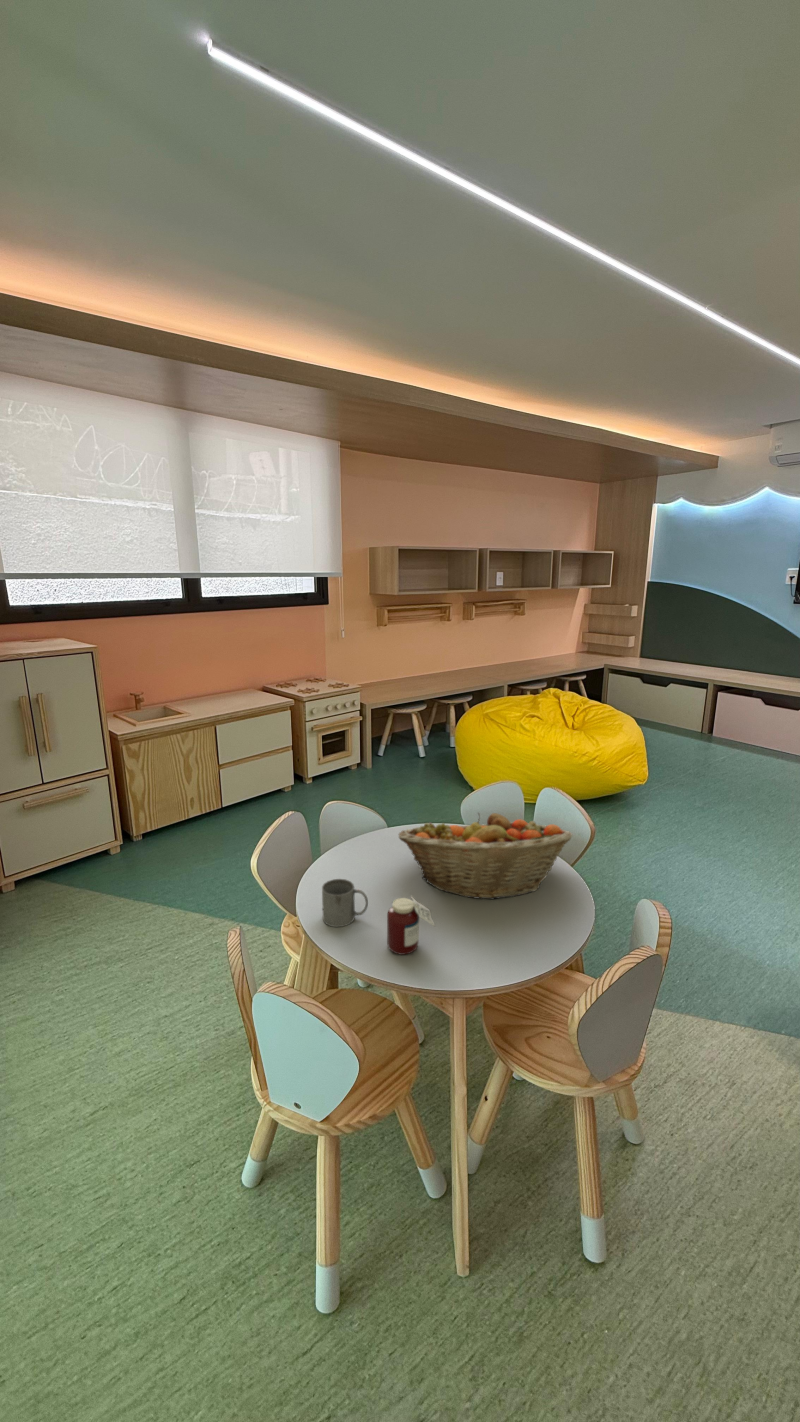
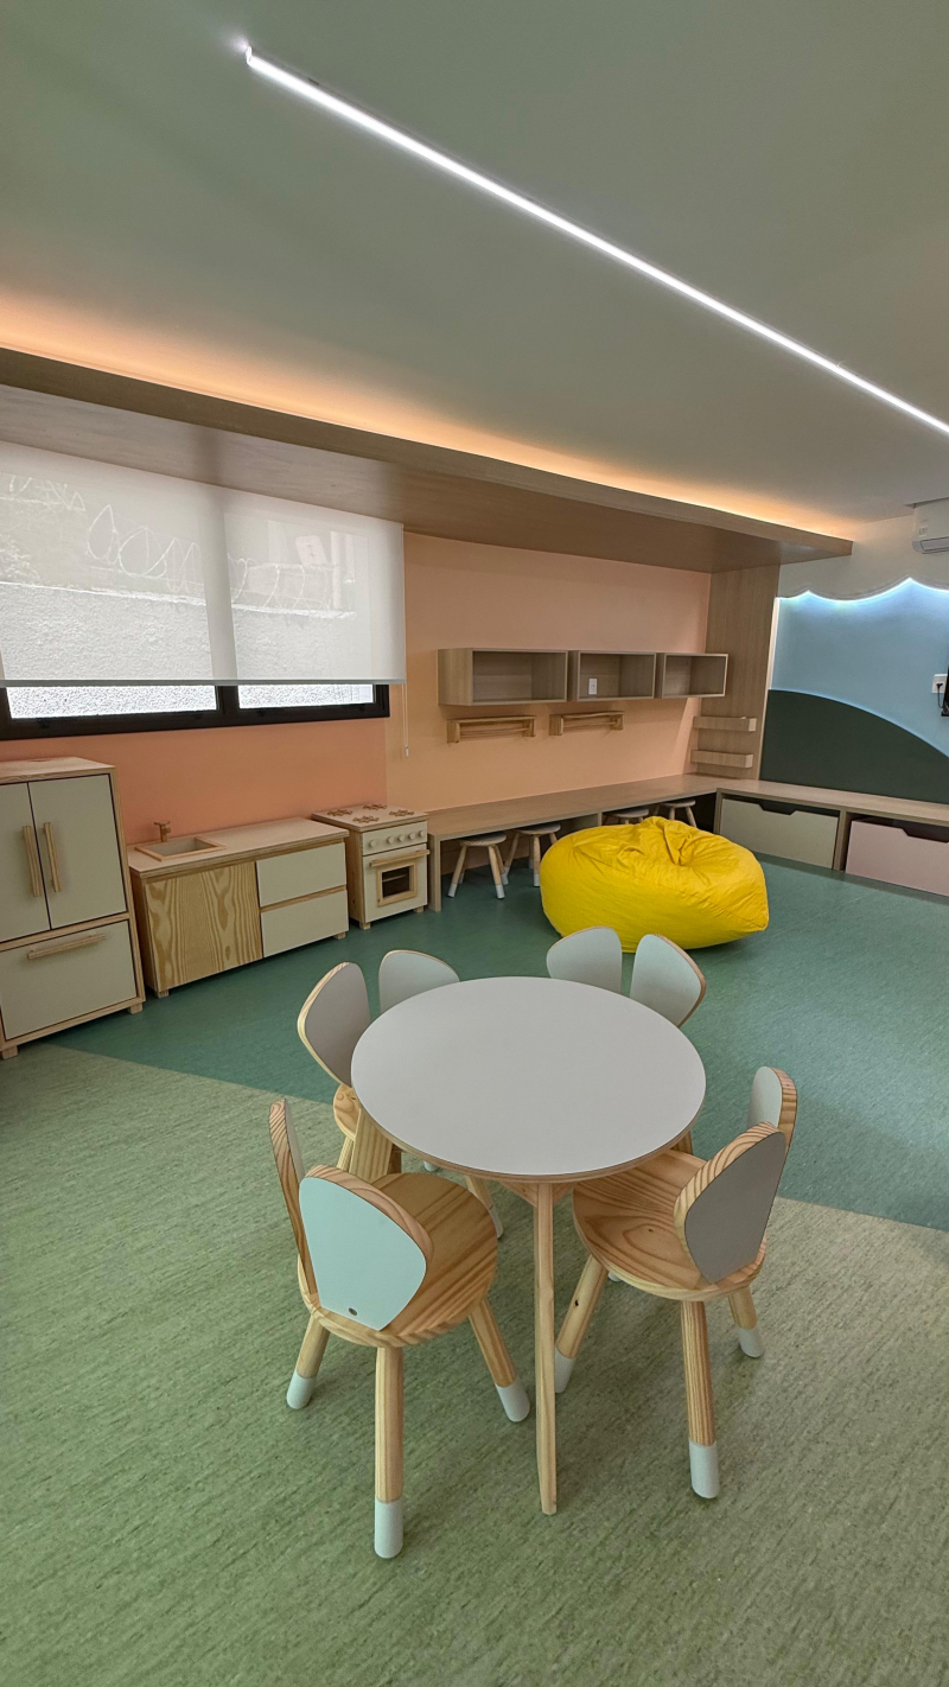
- jar (409, 924)
- fruit basket (483, 846)
- mug (345, 902)
